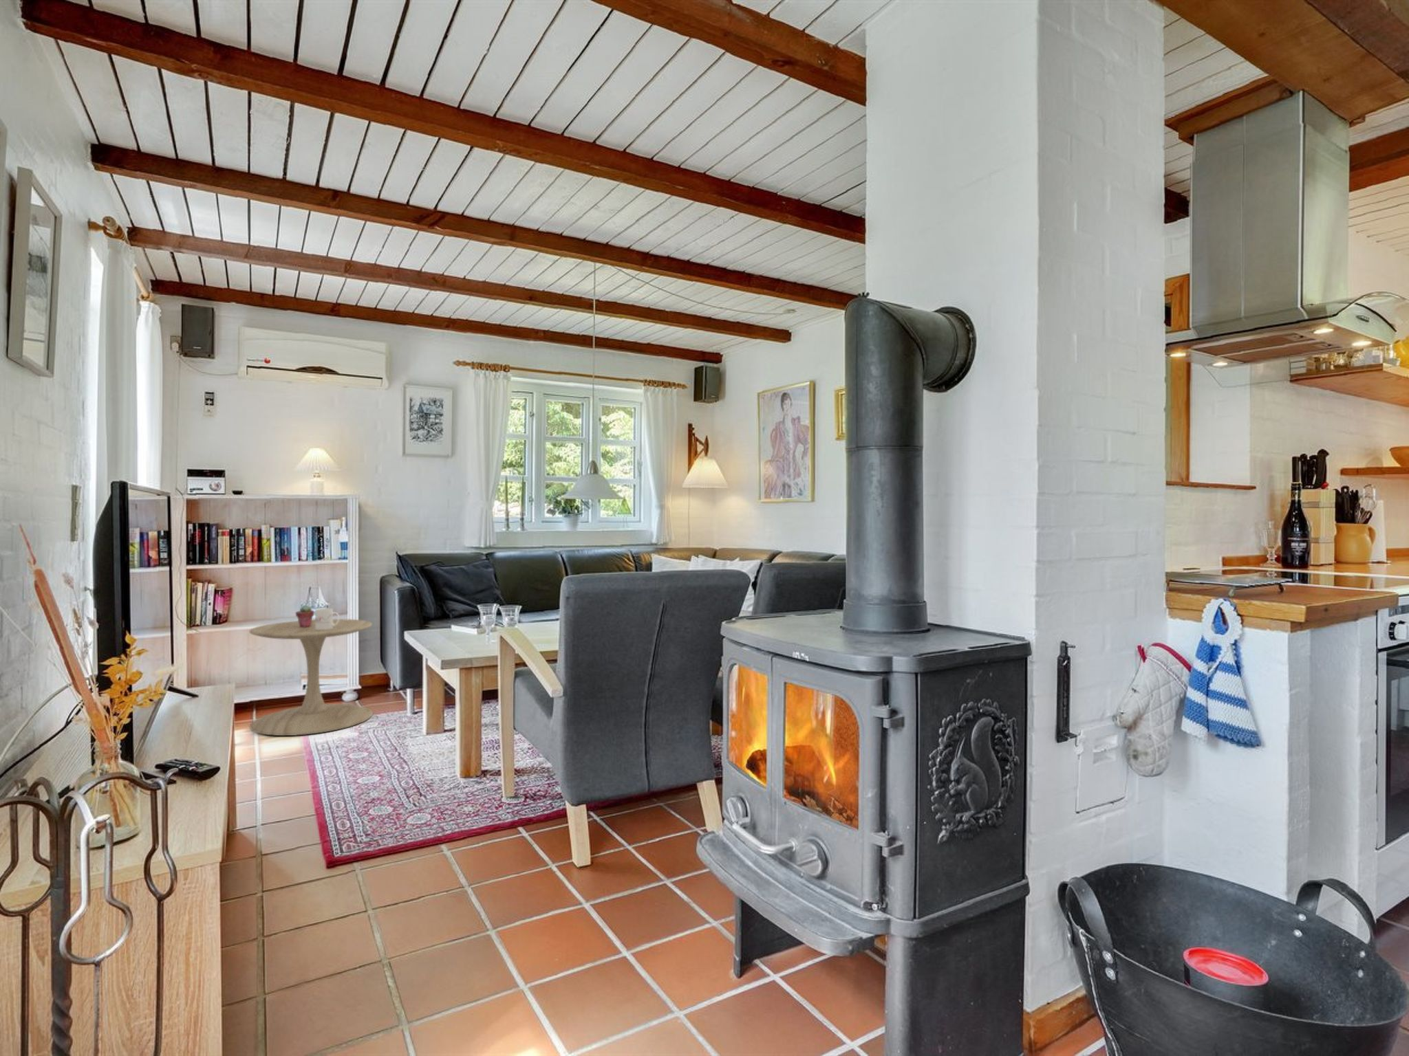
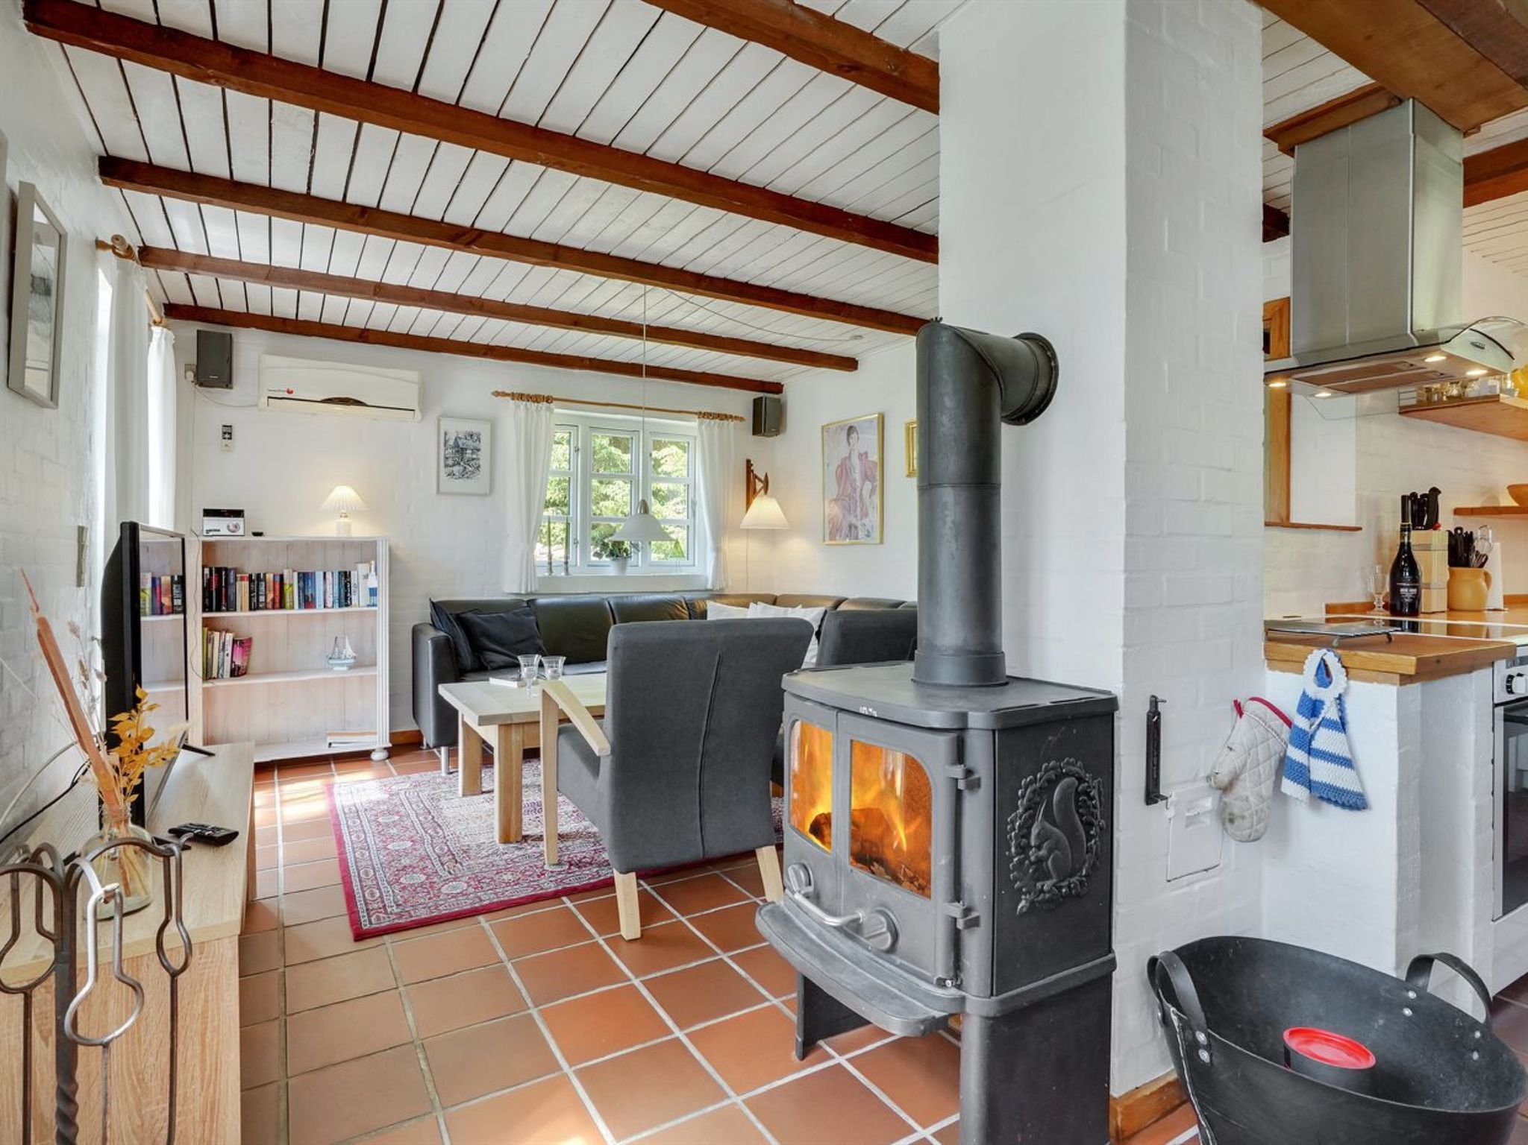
- potted succulent (305, 612)
- mug (327, 616)
- side table (313, 673)
